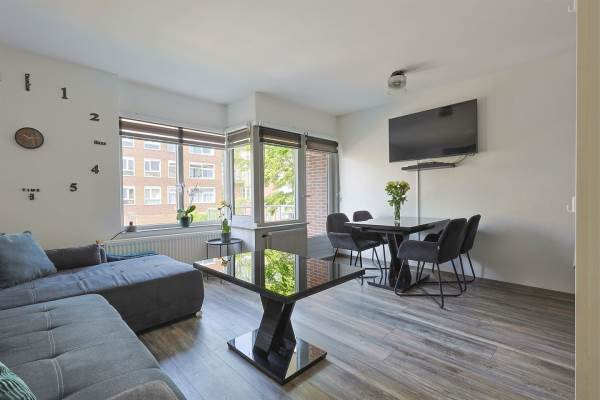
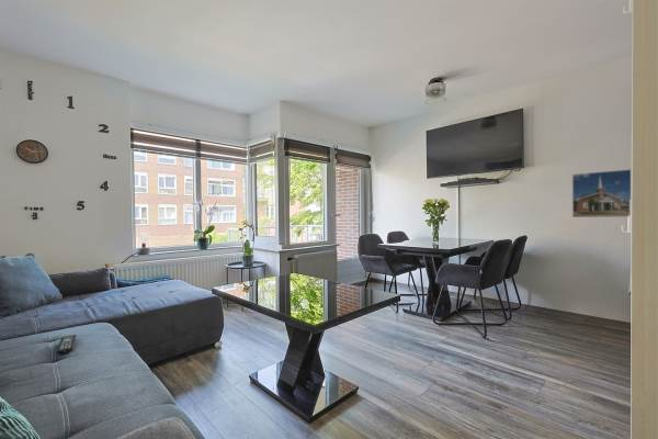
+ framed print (601, 194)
+ remote control (67, 342)
